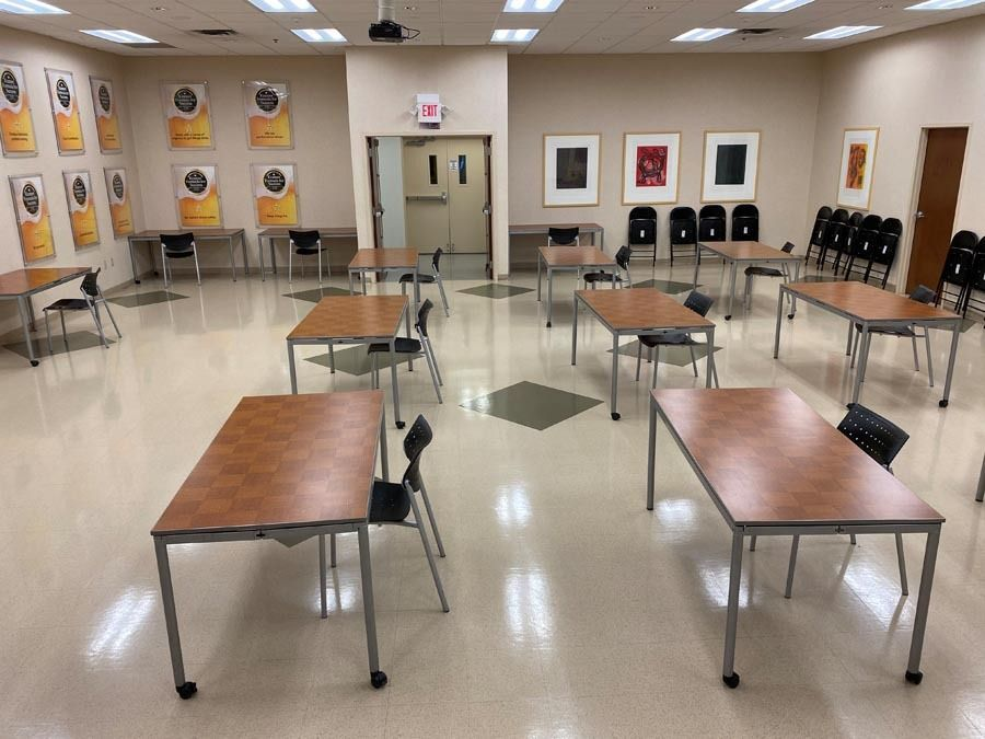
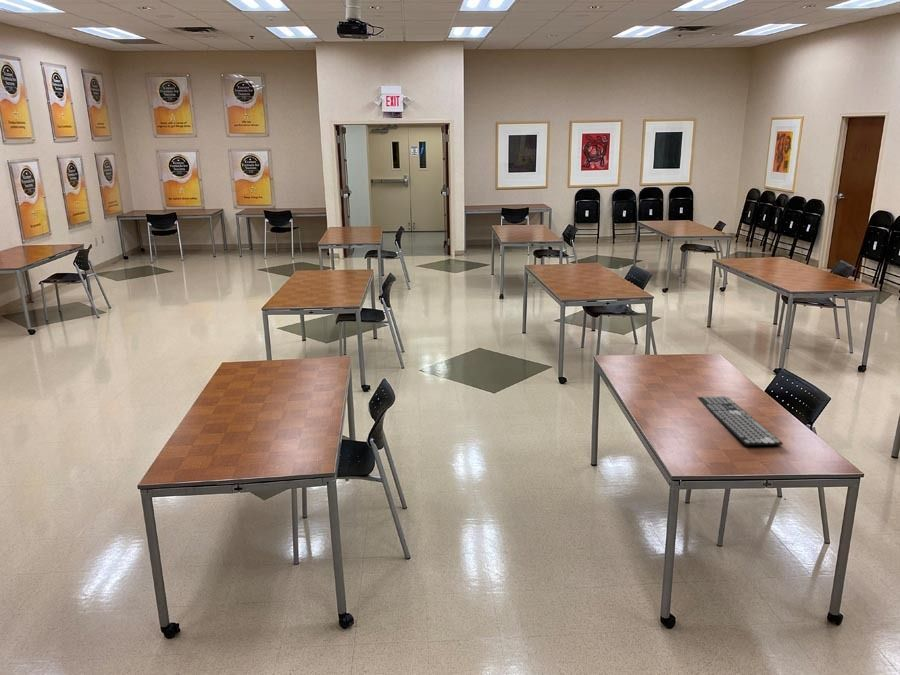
+ keyboard (735, 417)
